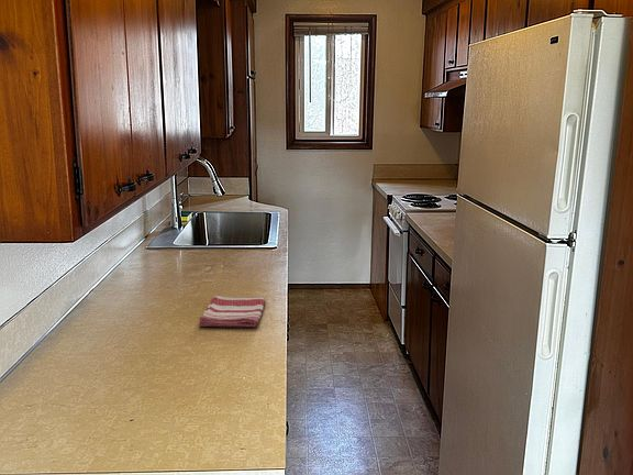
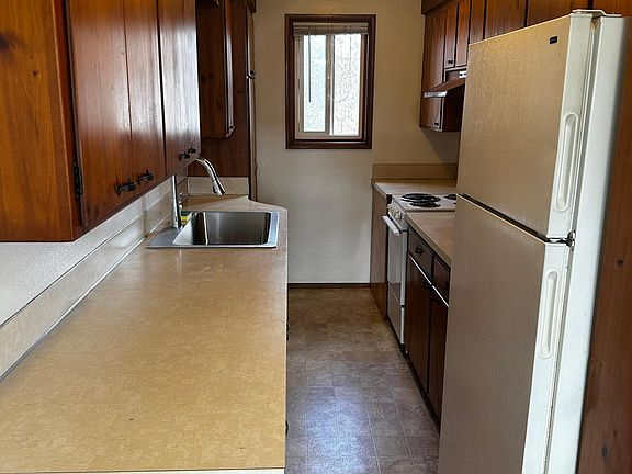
- dish towel (234, 309)
